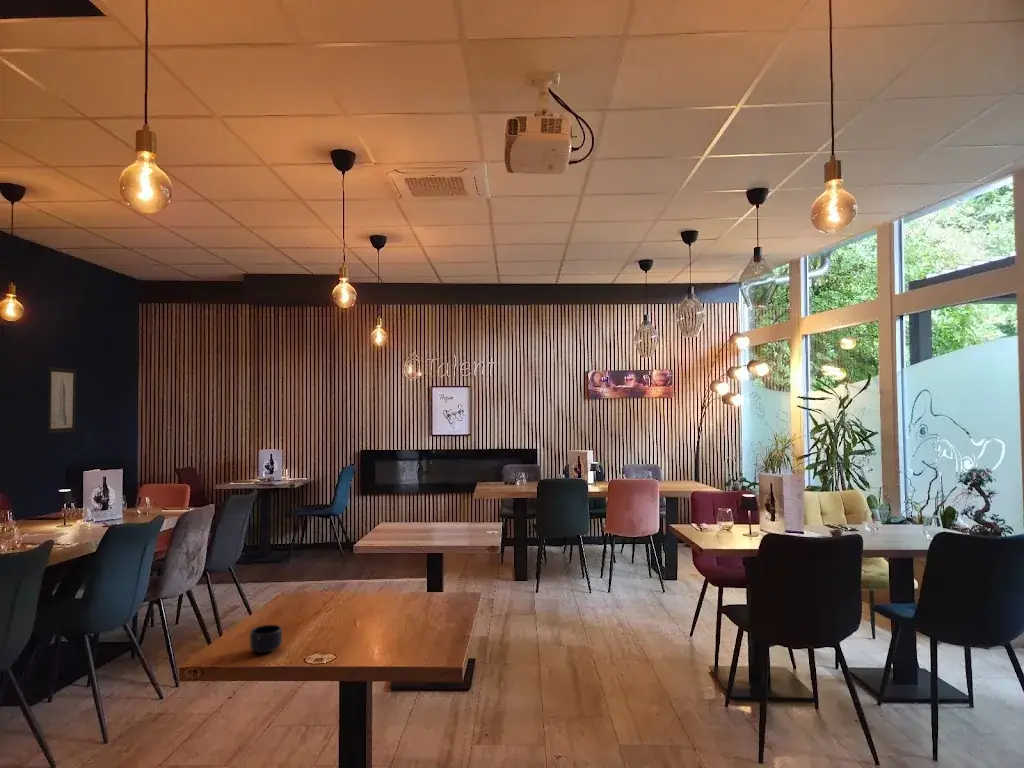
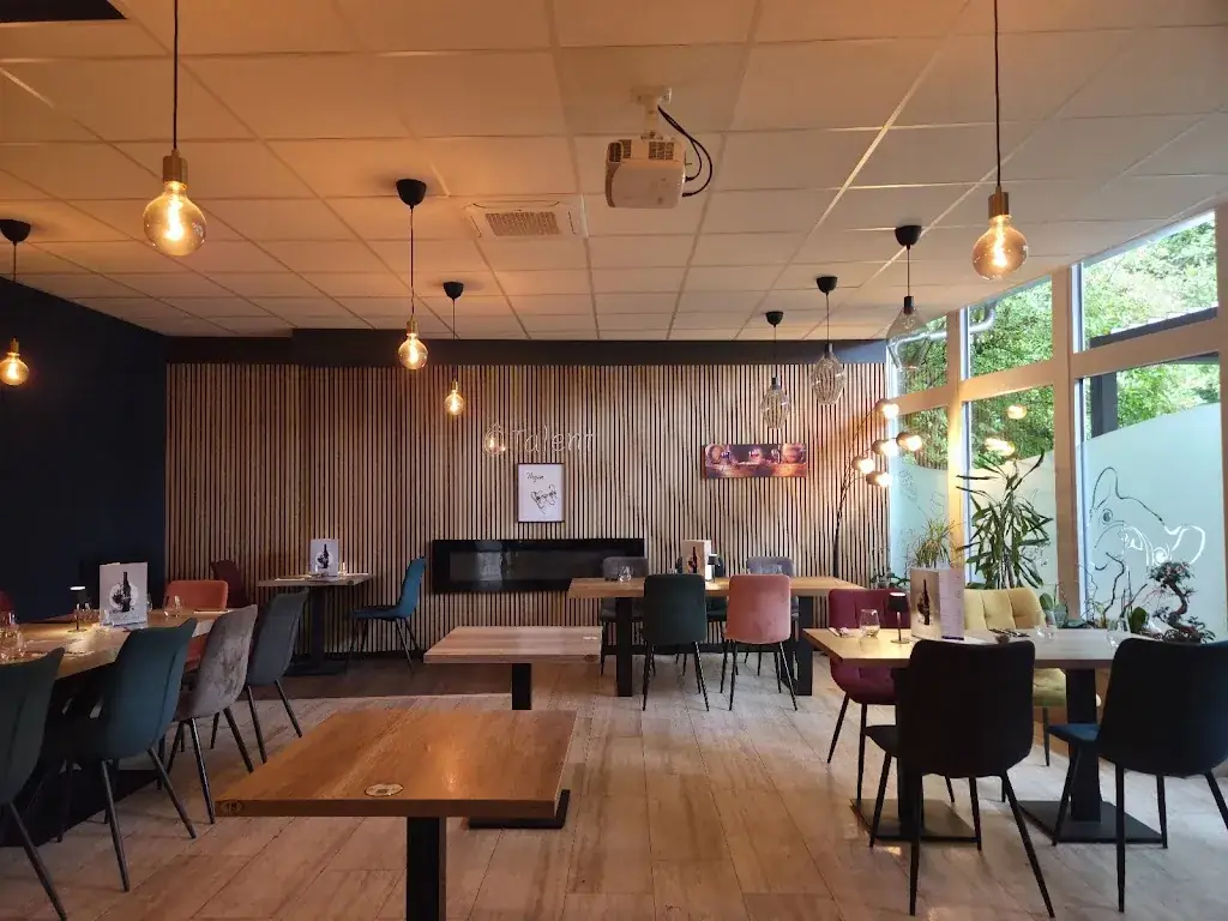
- wall art (62, 400)
- mug (264, 640)
